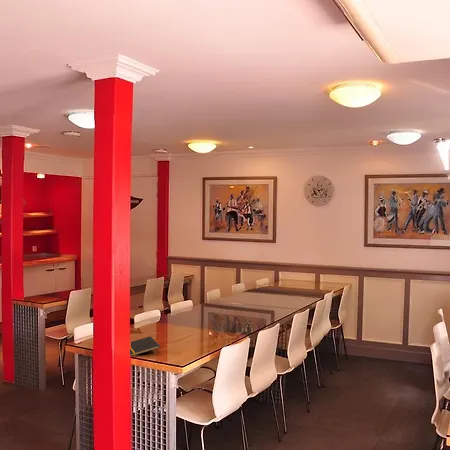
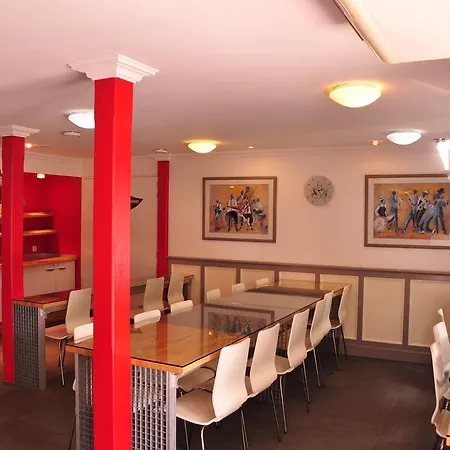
- notepad (141, 345)
